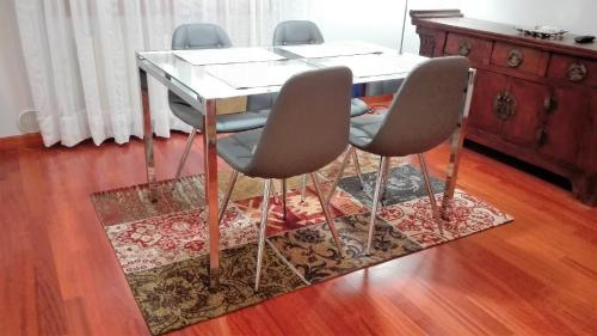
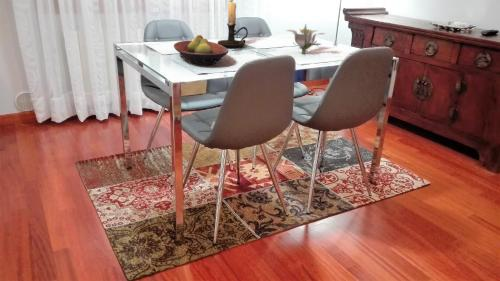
+ candle holder (235, 19)
+ flower (304, 39)
+ fruit bowl (200, 48)
